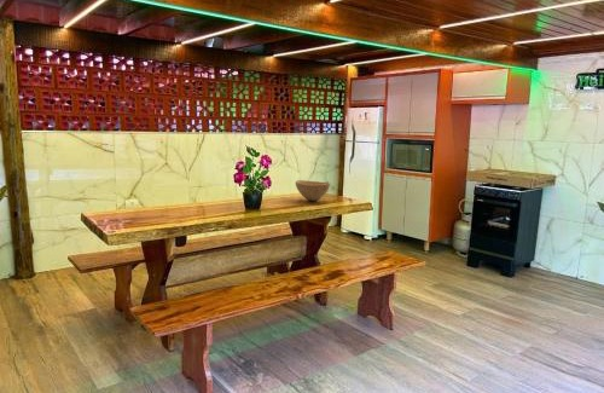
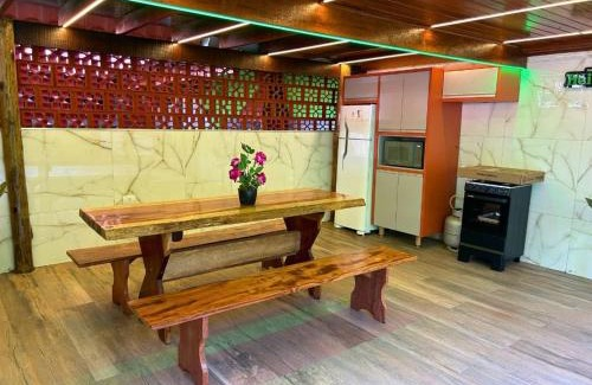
- bowl (312, 191)
